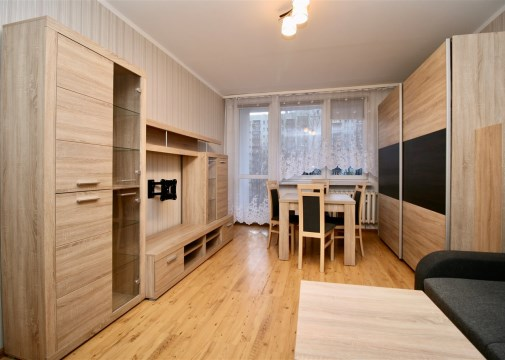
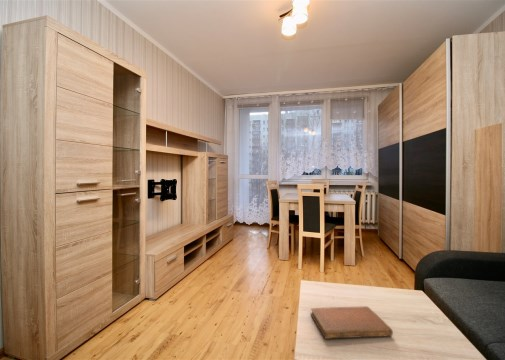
+ notebook (348, 321)
